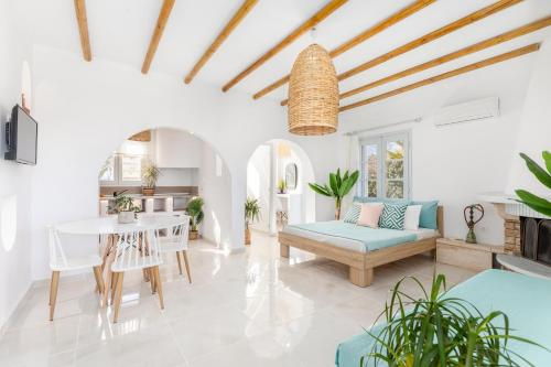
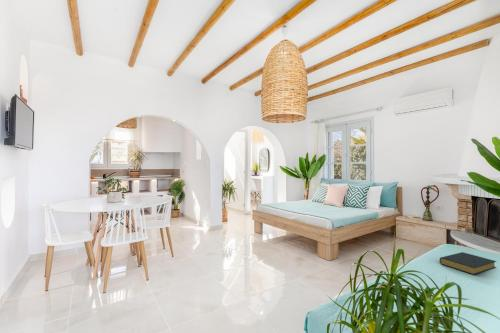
+ hardback book (467, 262)
